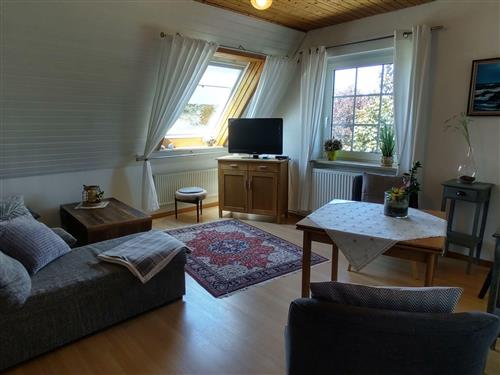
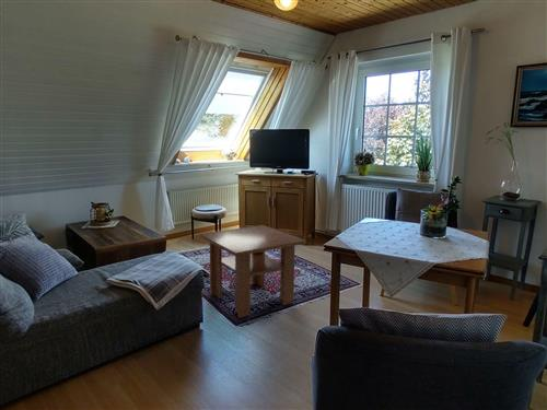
+ coffee table (251, 268)
